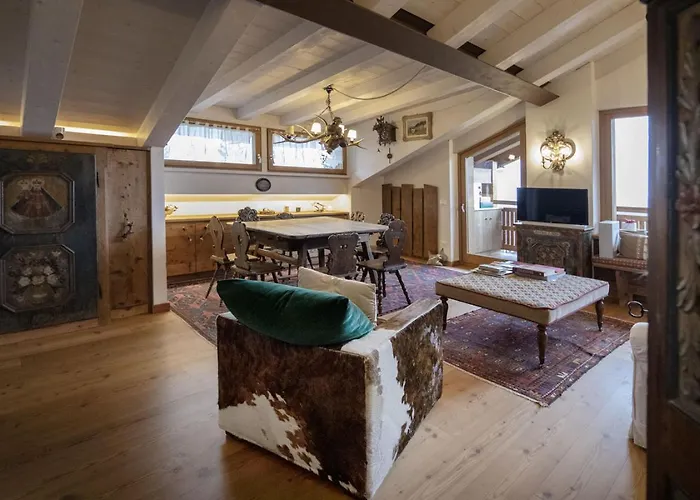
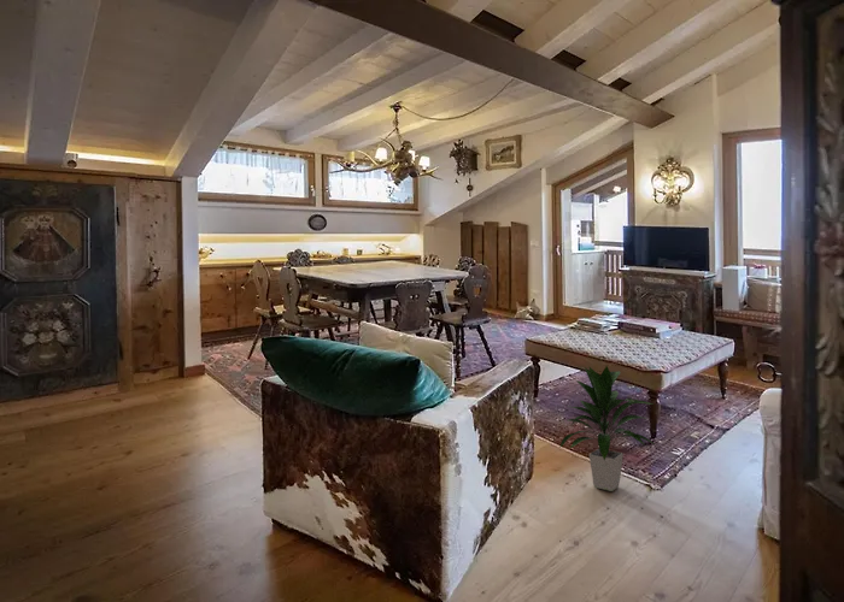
+ indoor plant (603, 423)
